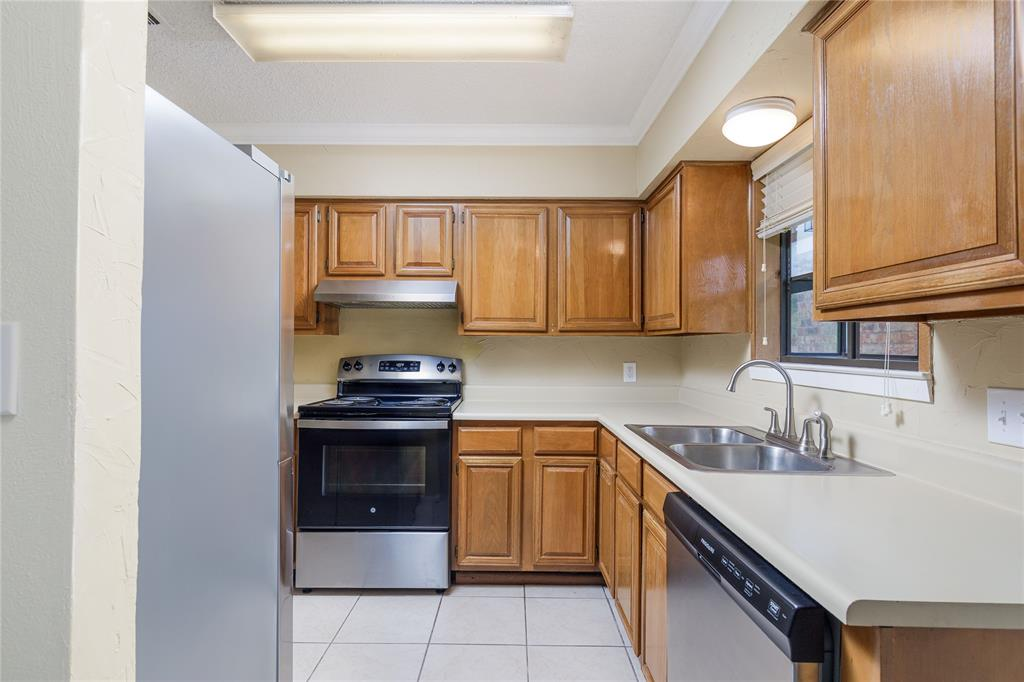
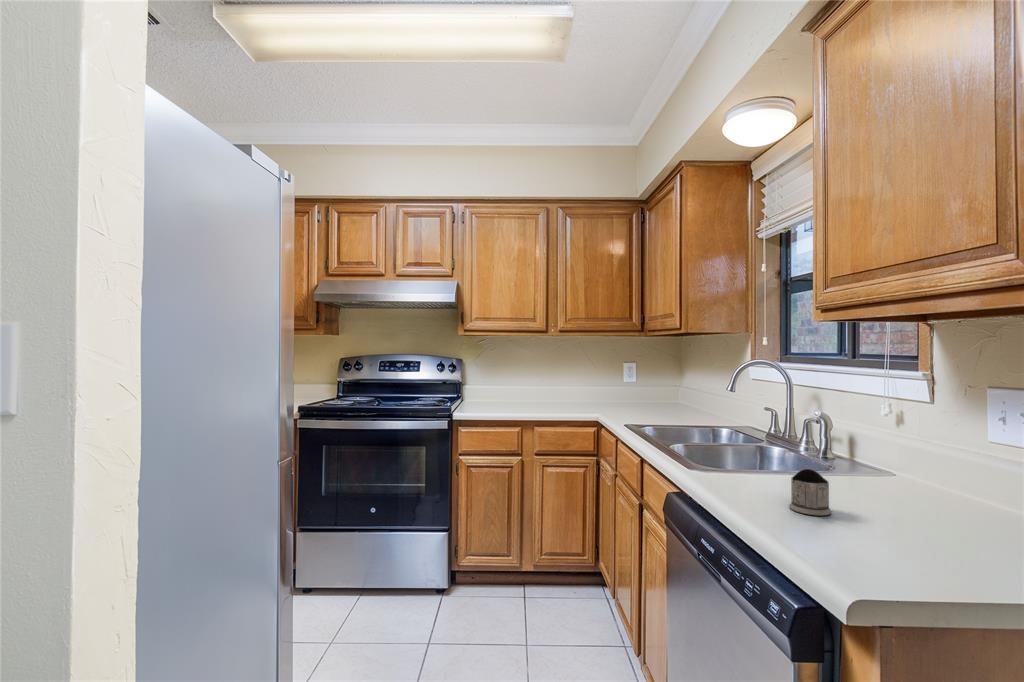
+ tea glass holder (810, 492)
